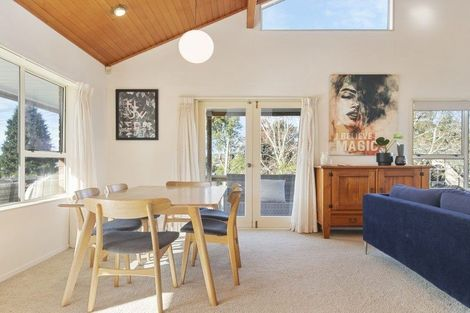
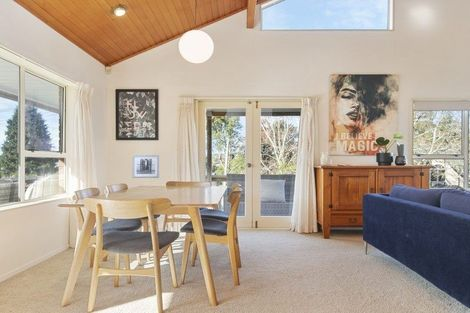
+ wall art (145, 166)
